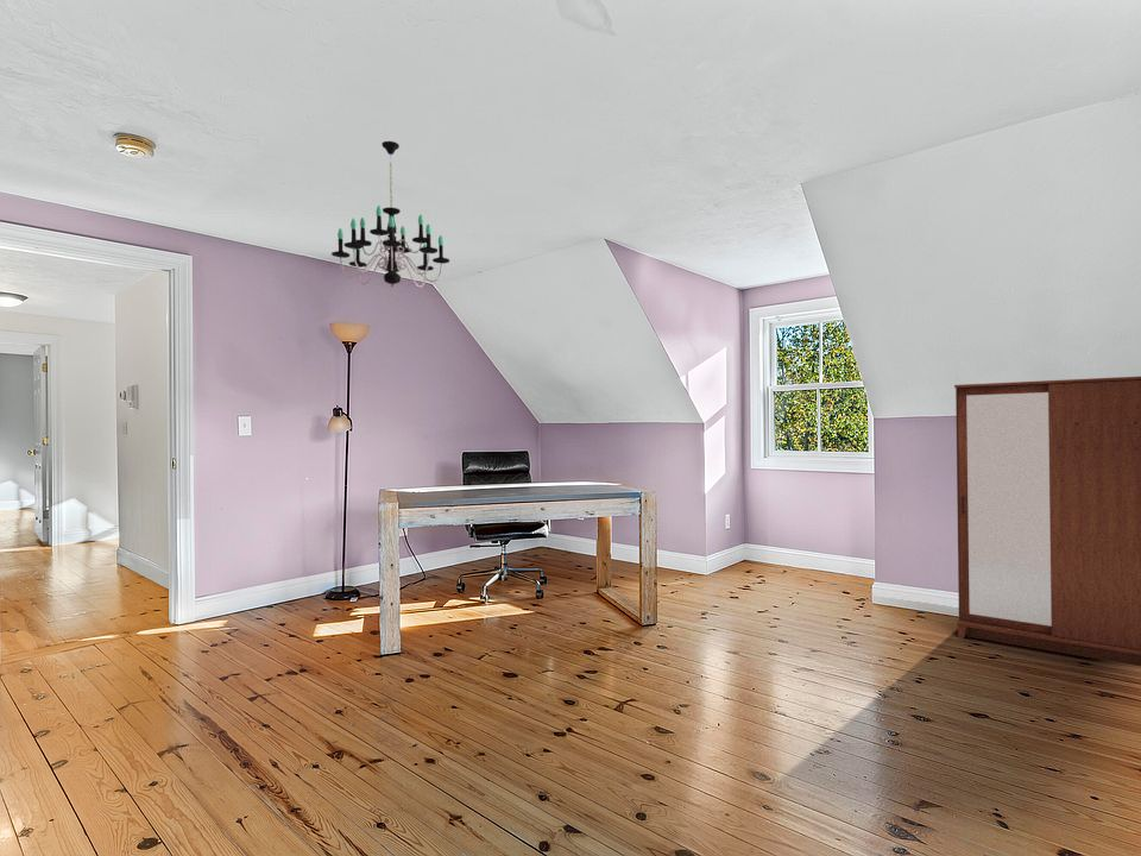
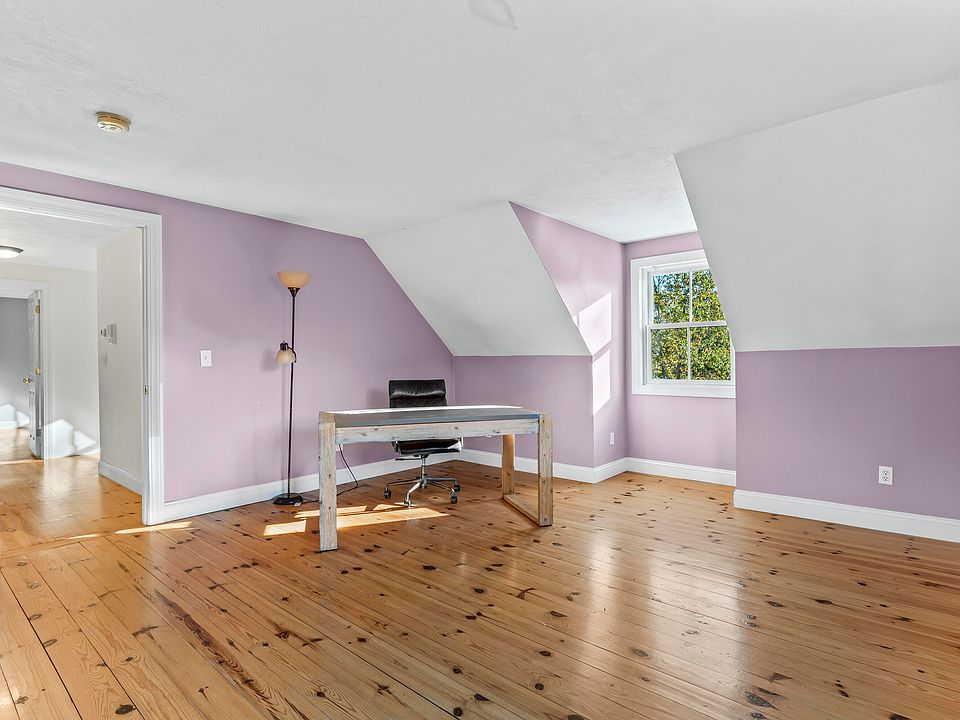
- wardrobe (1055, 512)
- chandelier (391, 215)
